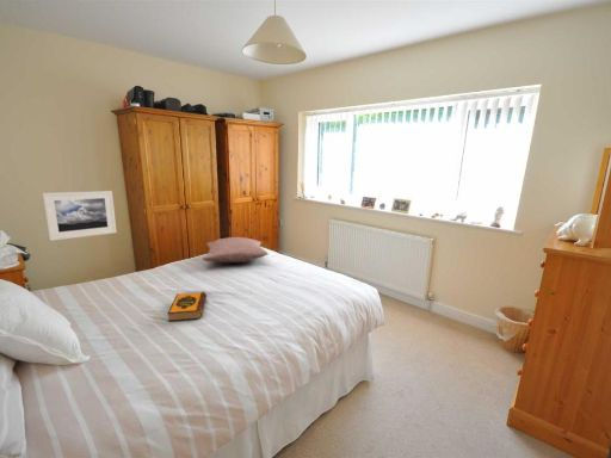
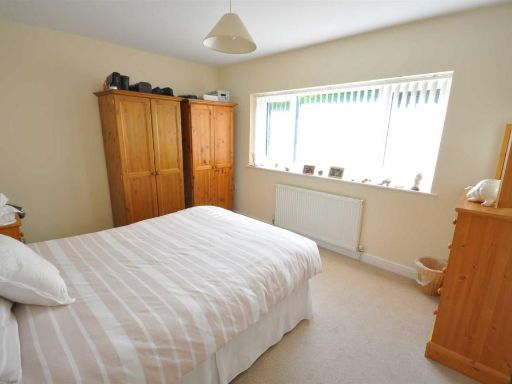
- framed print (82, 213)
- pillow (235, 248)
- hardback book (189, 305)
